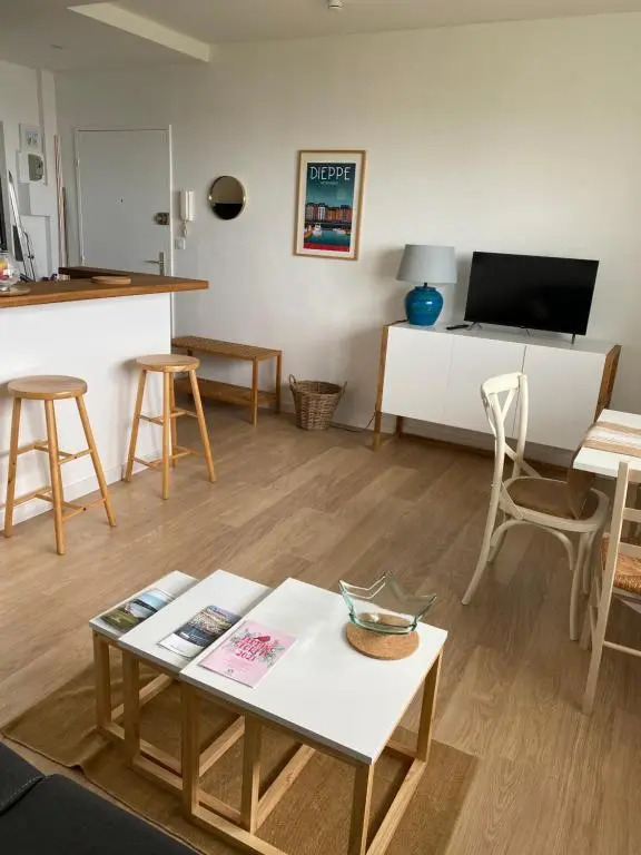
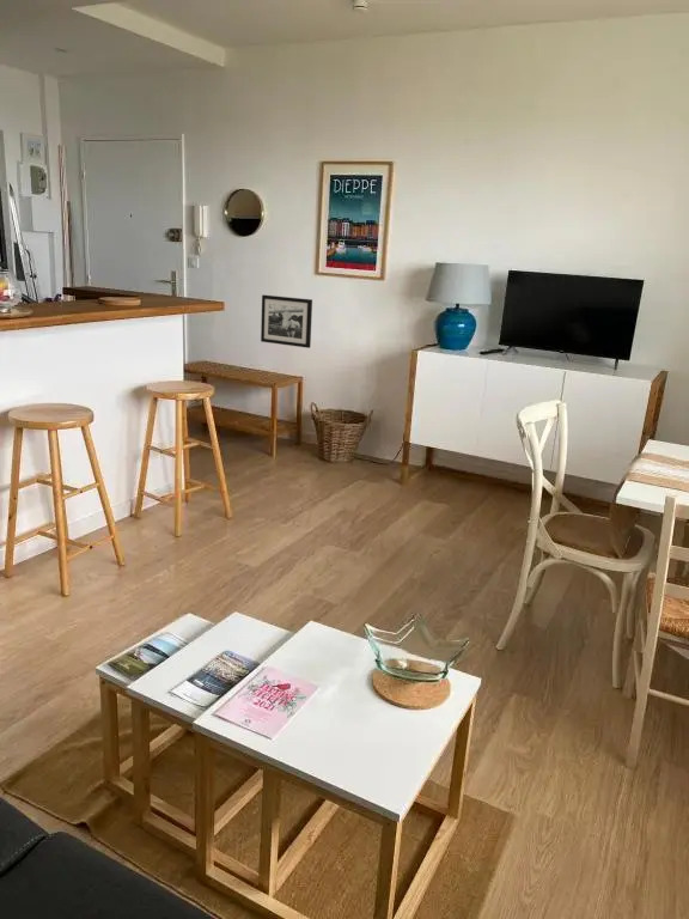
+ picture frame (286, 321)
